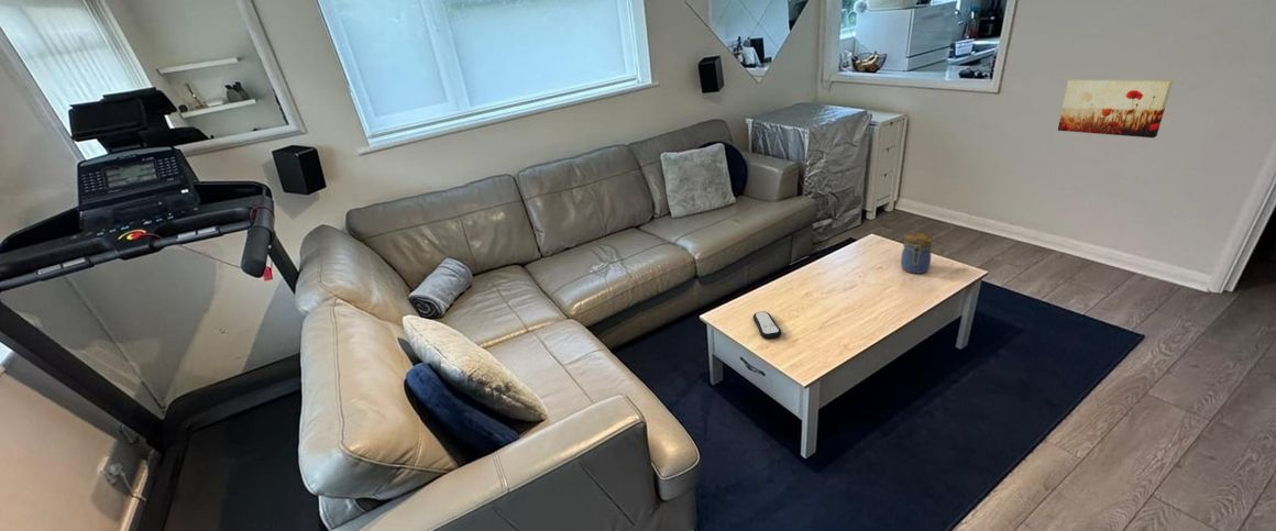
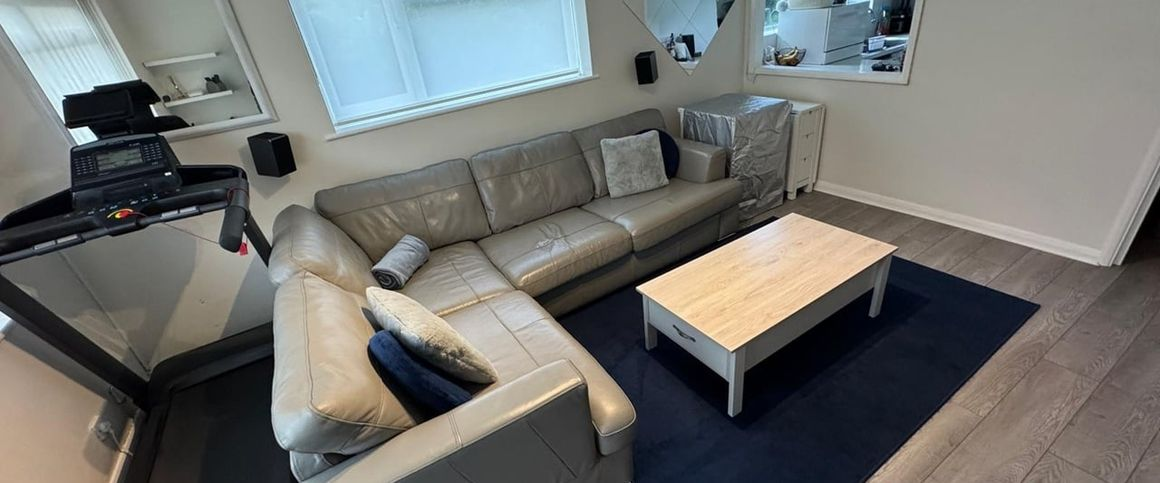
- jar (916, 253)
- wall art (1110, 107)
- remote control (766, 323)
